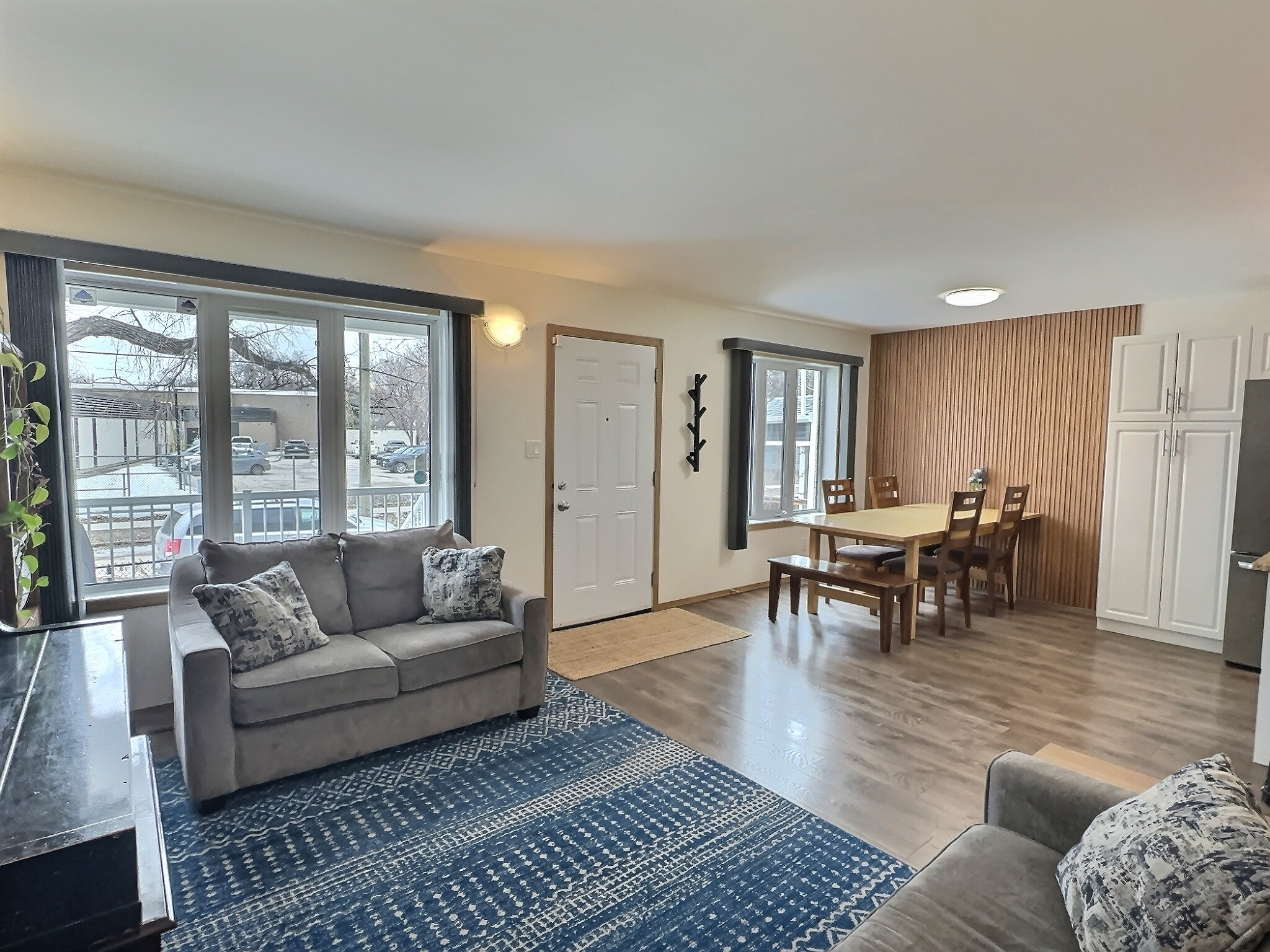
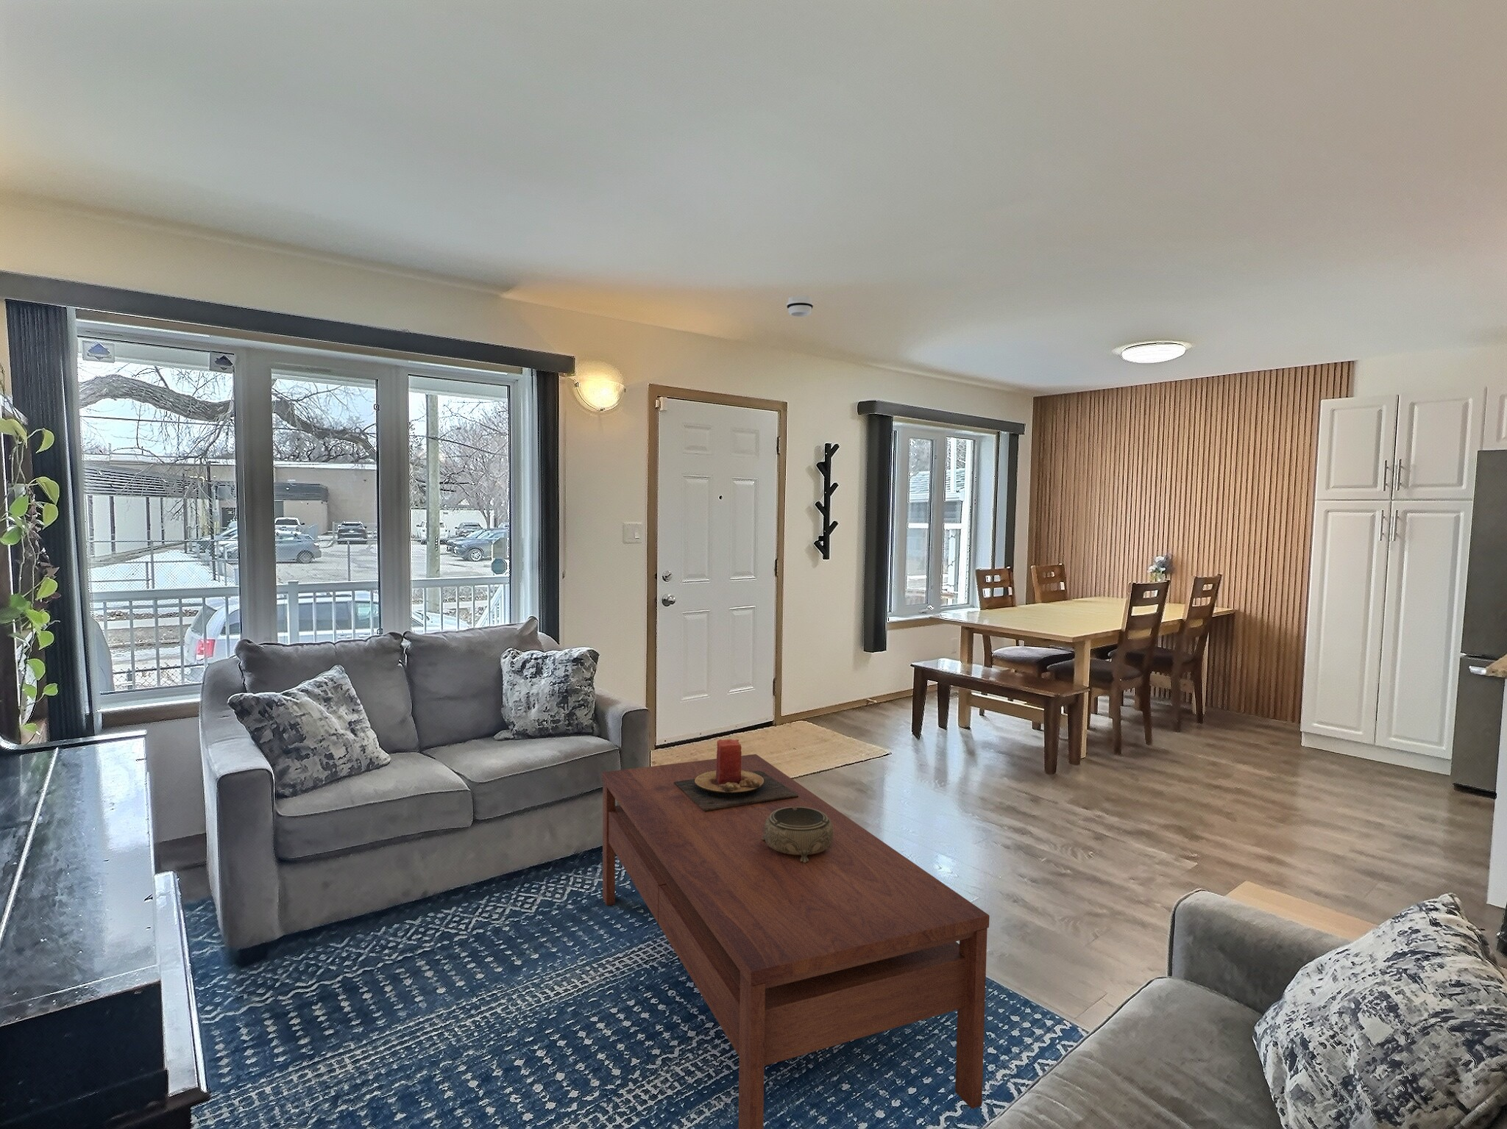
+ candle (735, 765)
+ coffee table (752, 904)
+ smoke detector (800, 306)
+ decorative bowl (800, 830)
